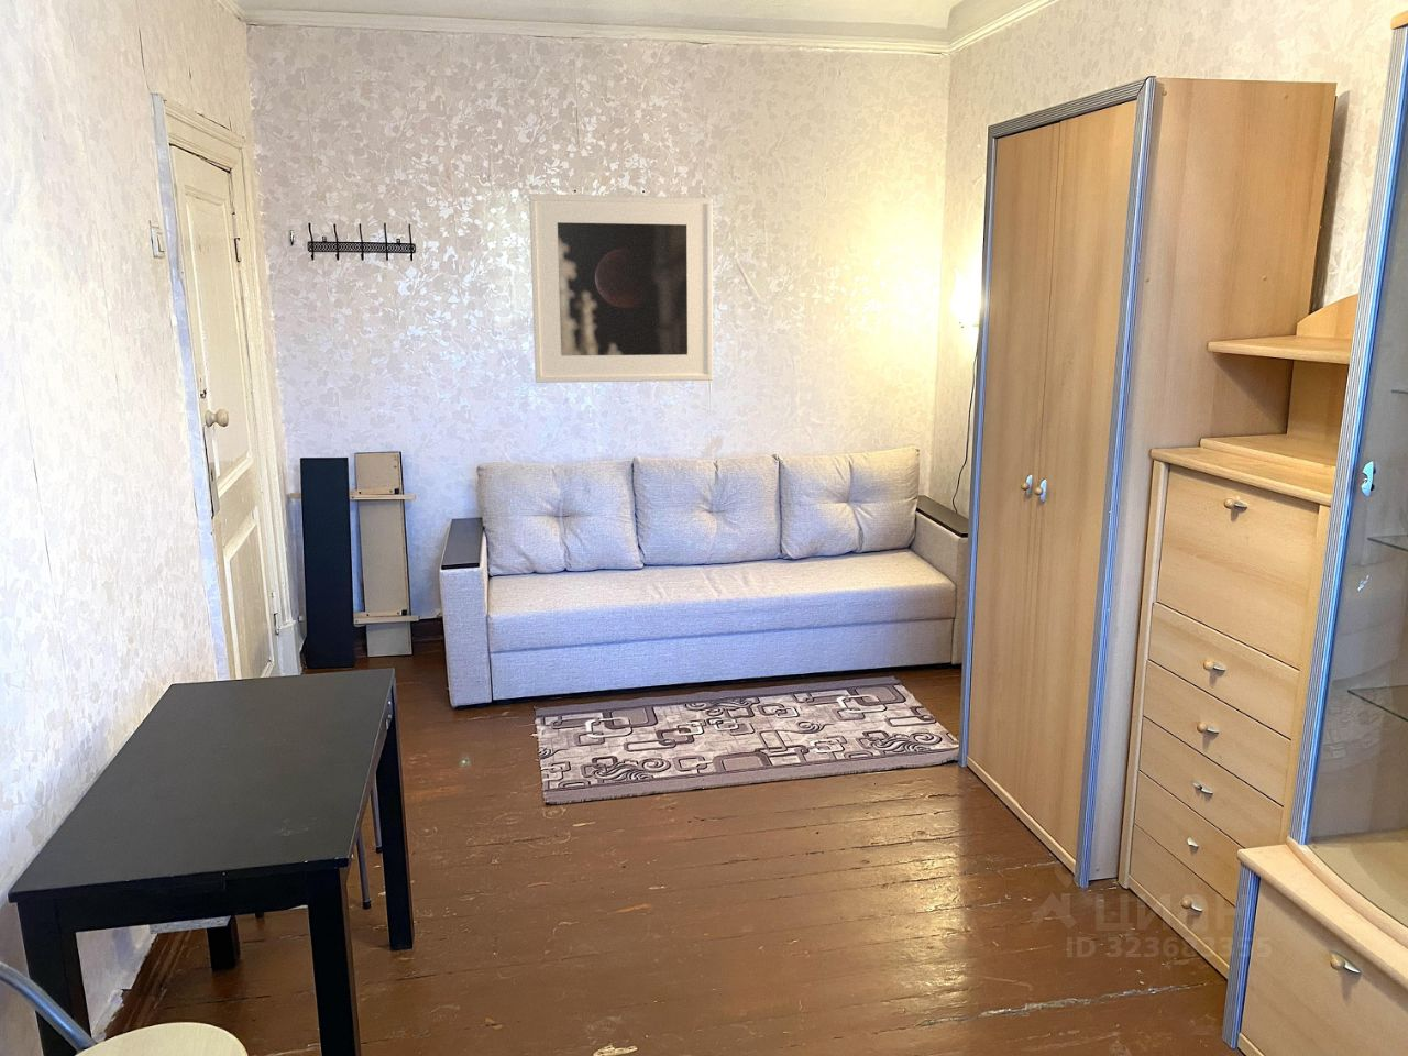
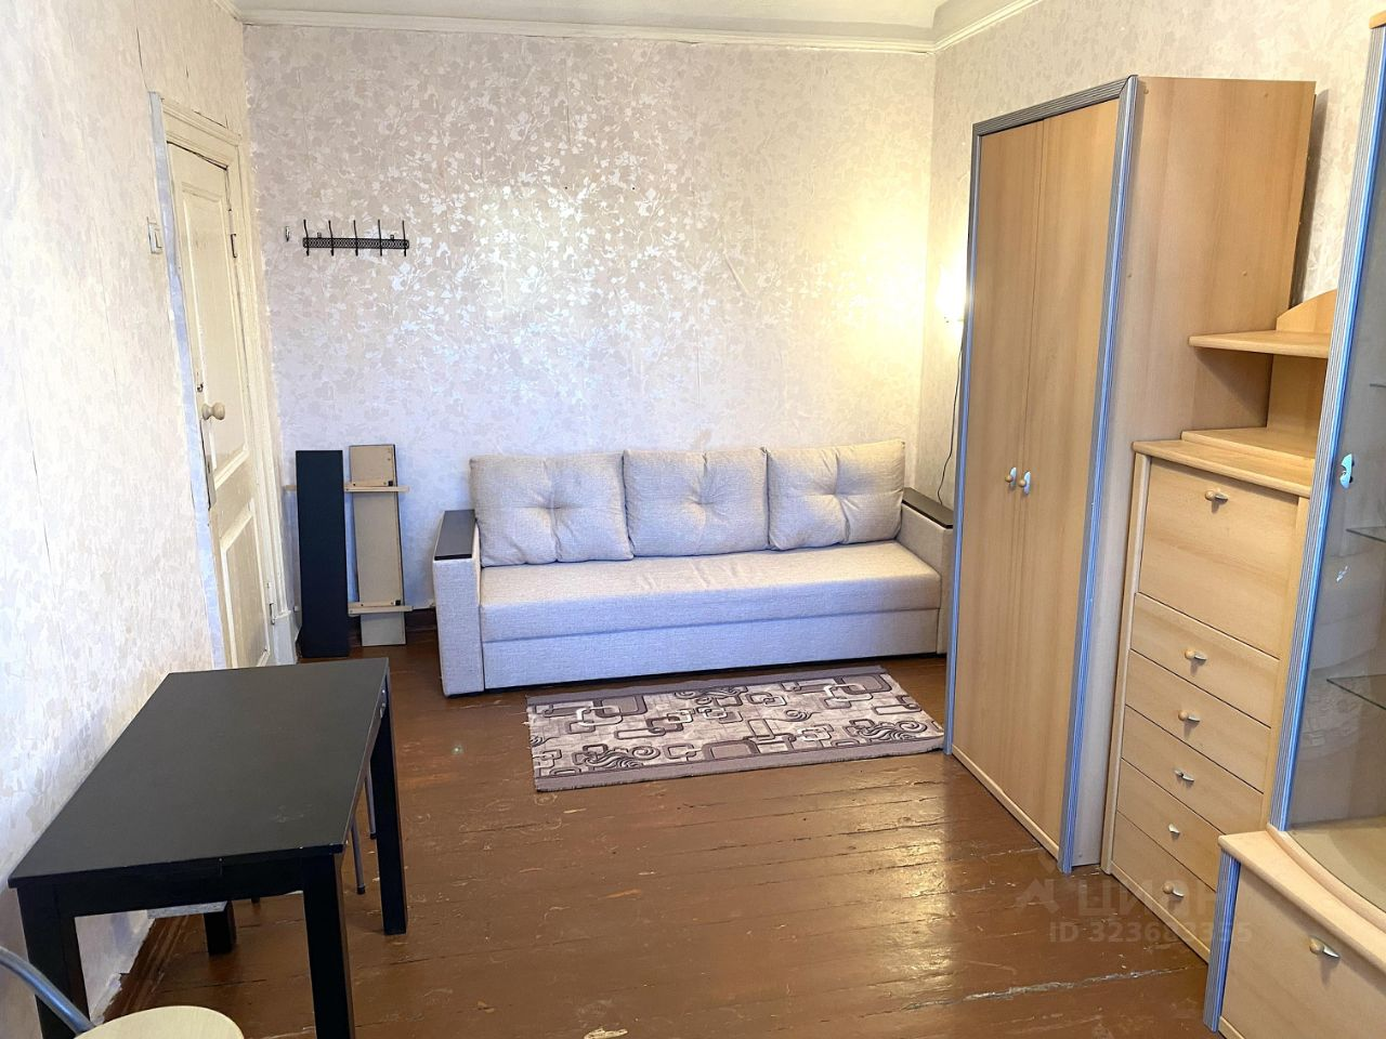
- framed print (624, 290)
